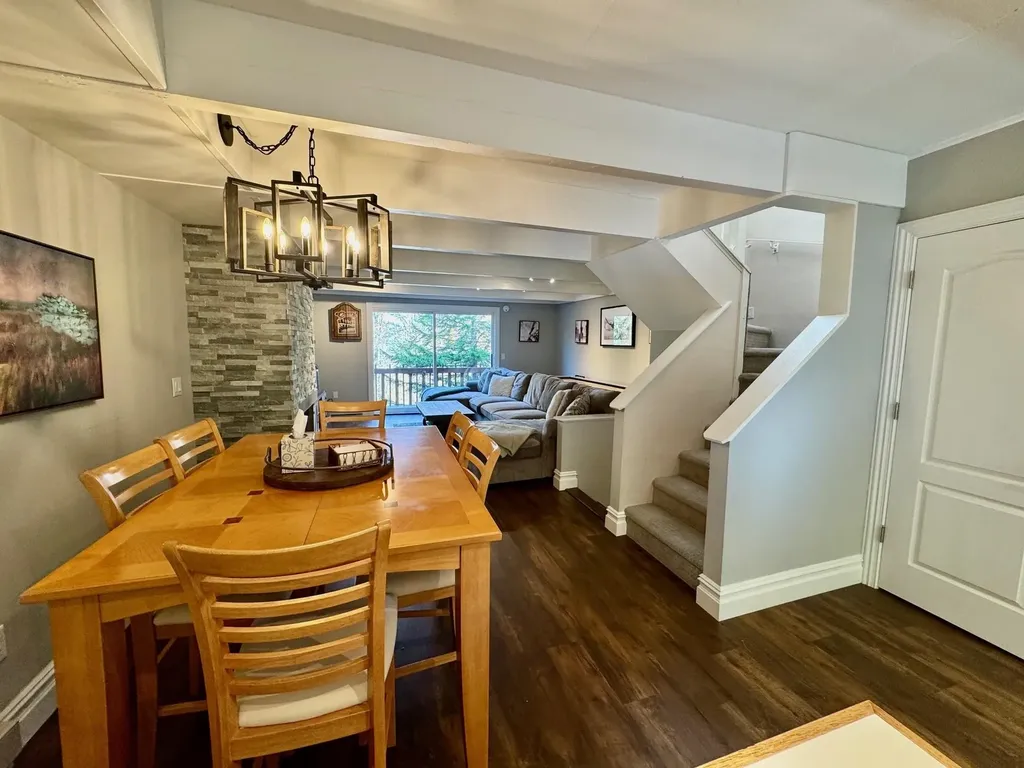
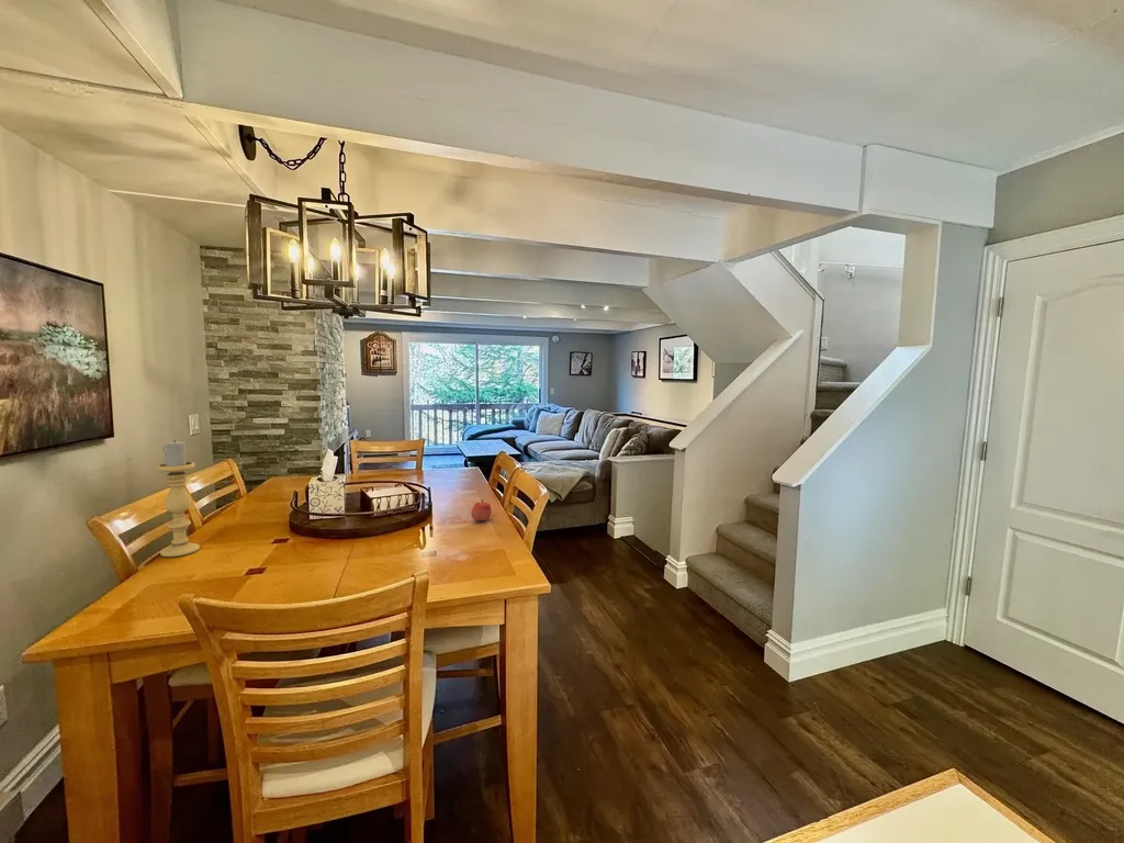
+ apple (481, 509)
+ candle holder (177, 495)
